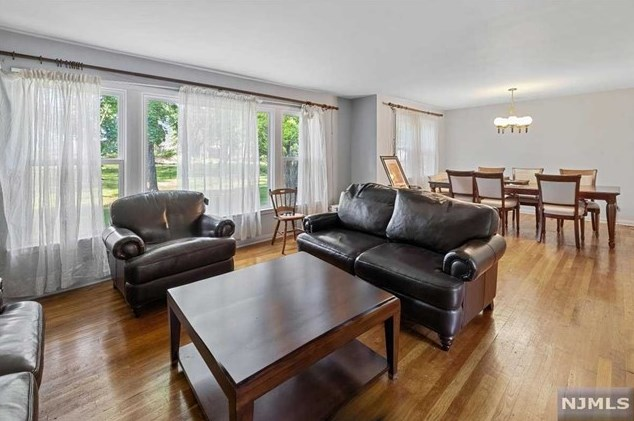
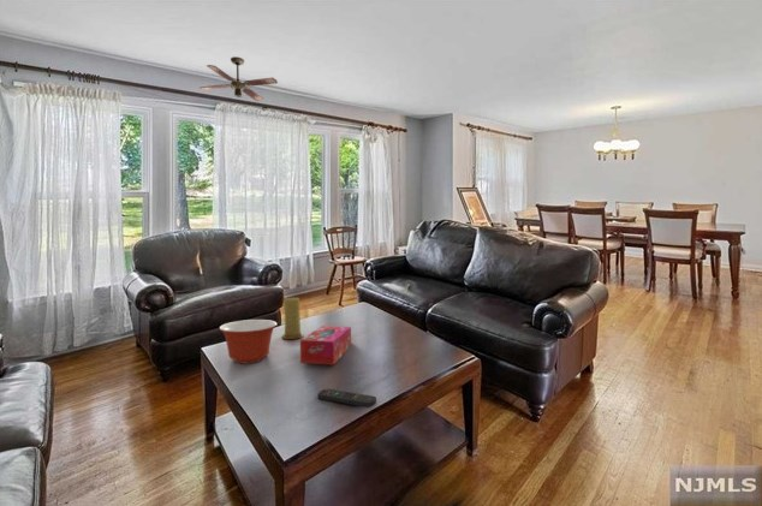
+ mixing bowl (249, 341)
+ remote control (346, 397)
+ tissue box (327, 343)
+ ceiling fan (237, 78)
+ candle (292, 316)
